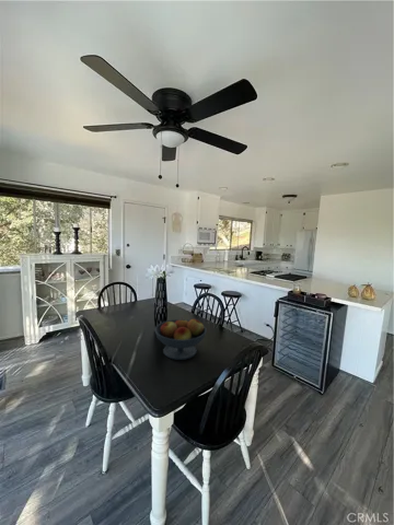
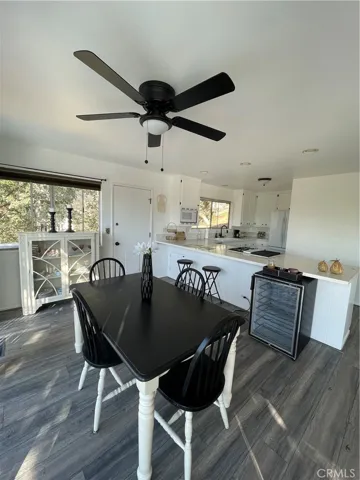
- fruit bowl (181, 336)
